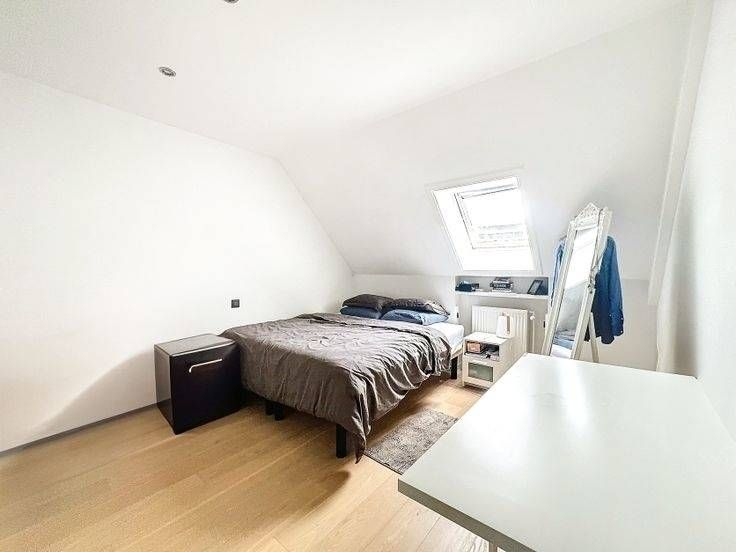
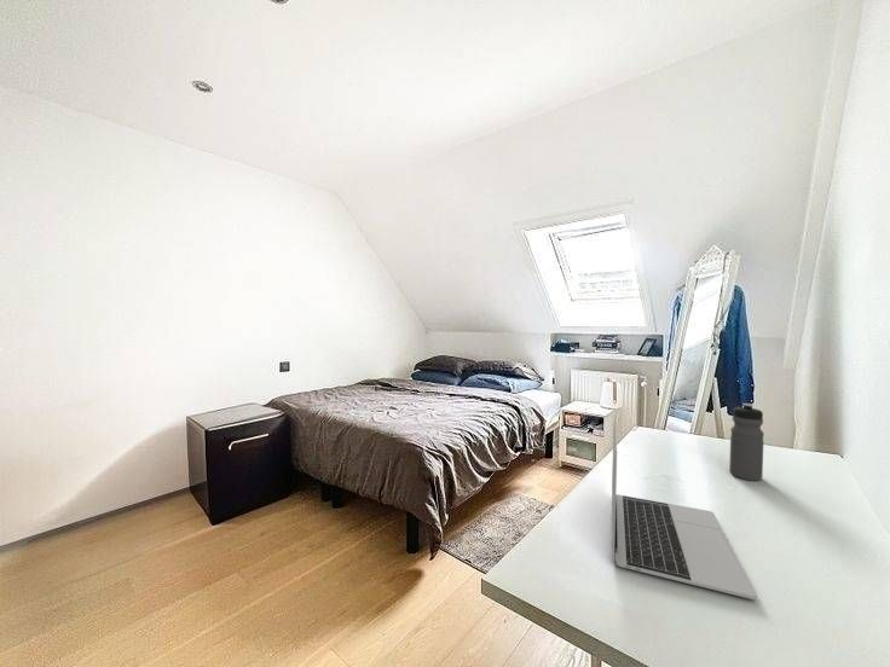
+ laptop (665, 503)
+ water bottle (746, 440)
